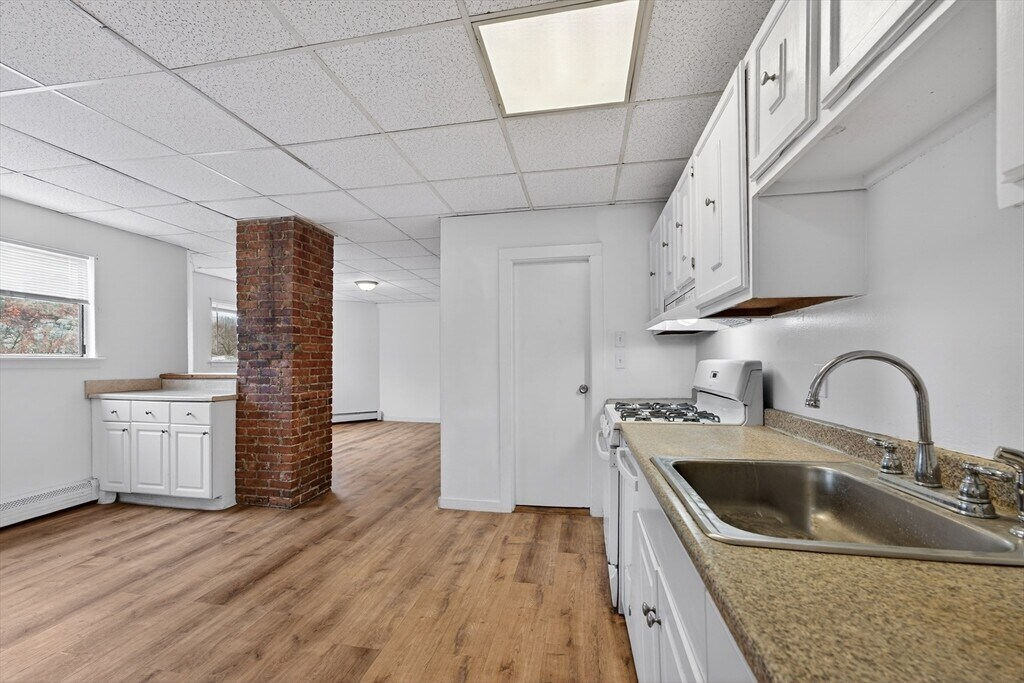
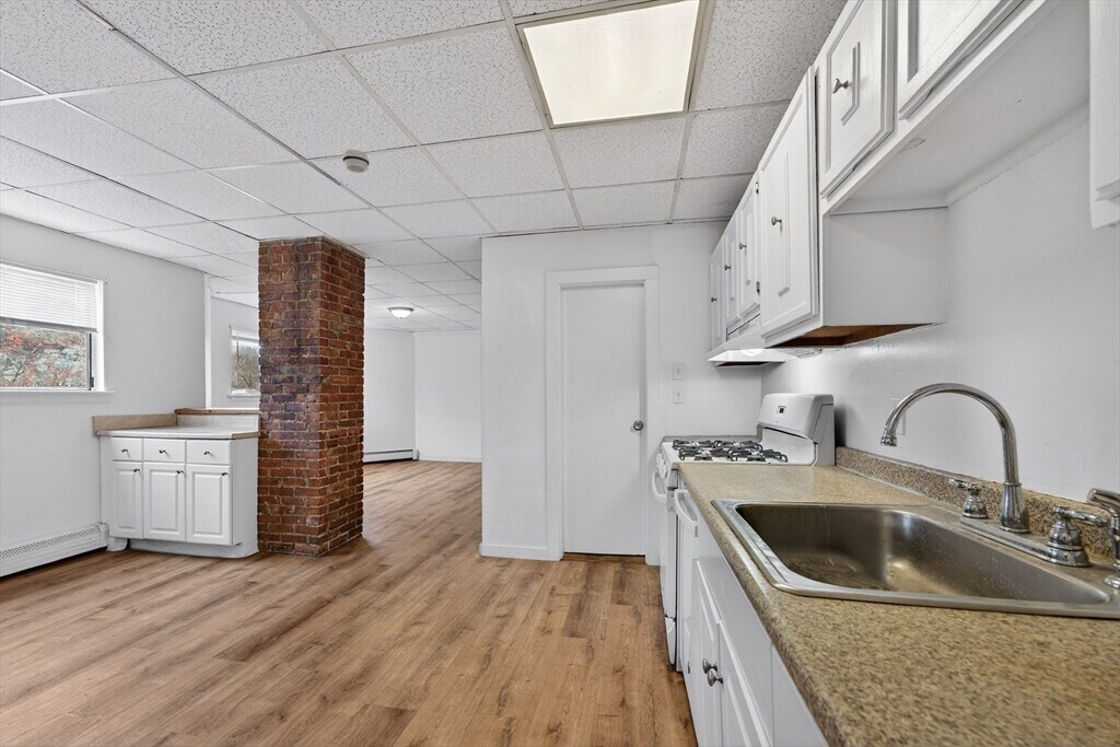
+ smoke detector (355, 161)
